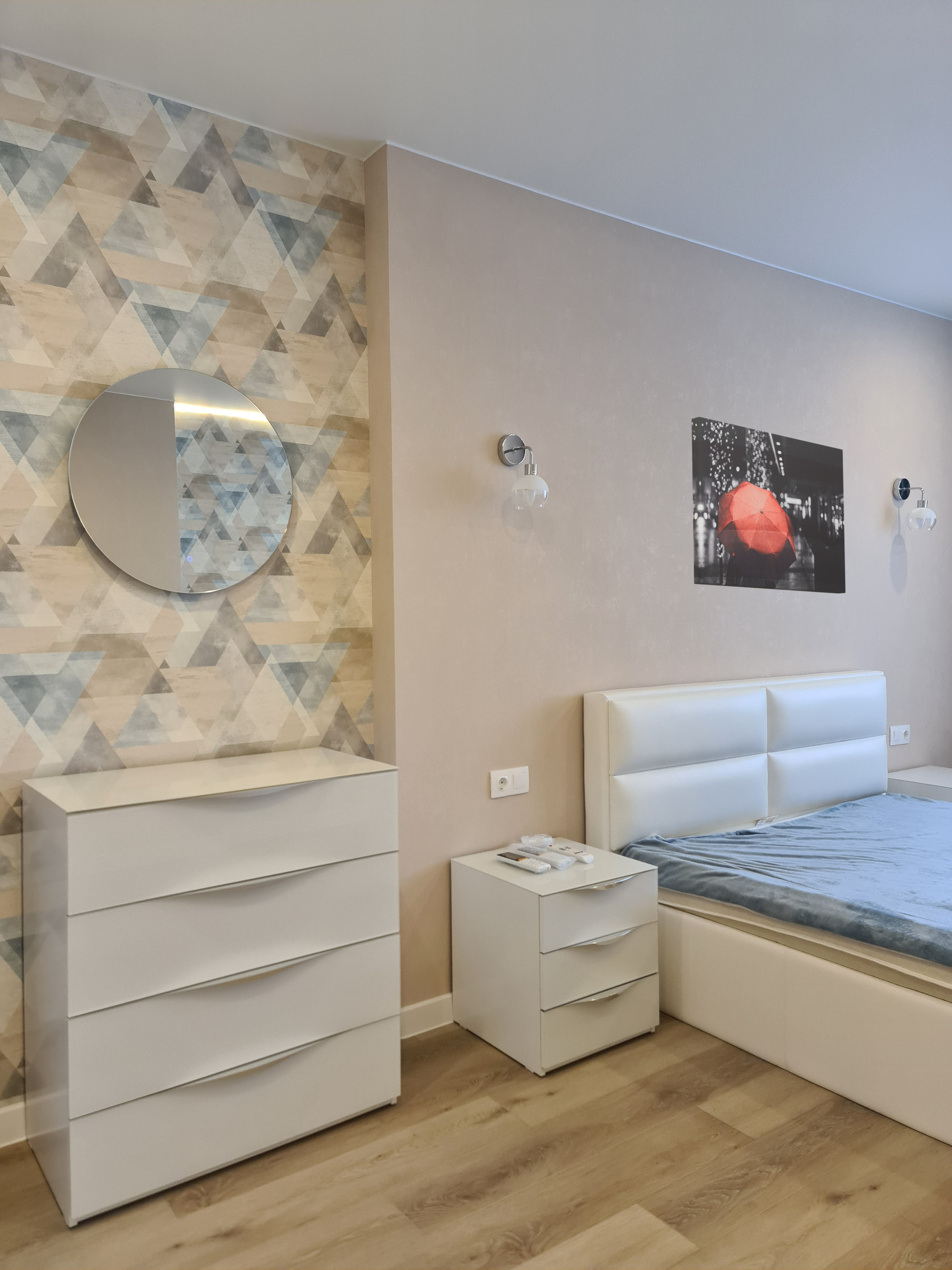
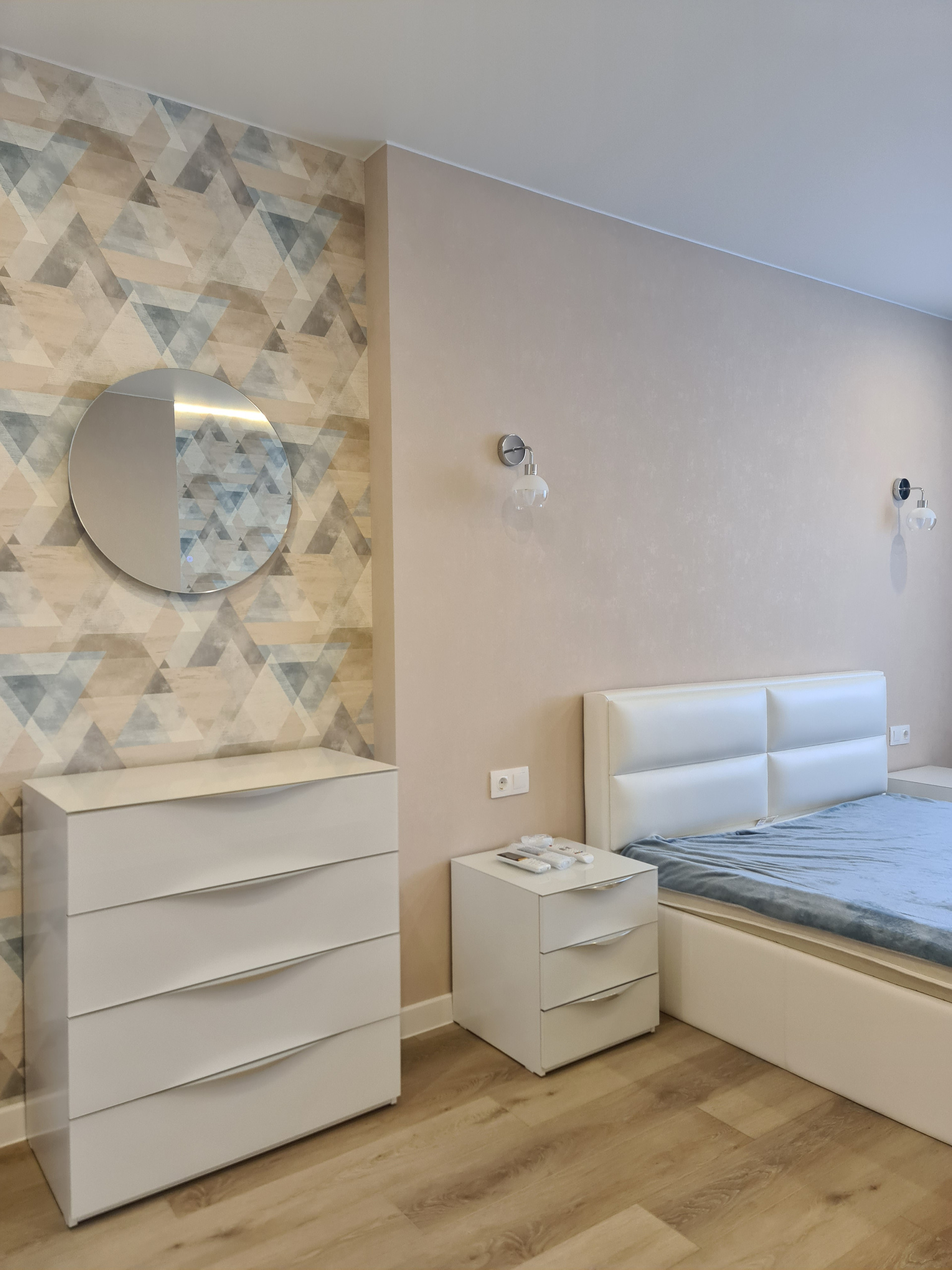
- wall art (774, 511)
